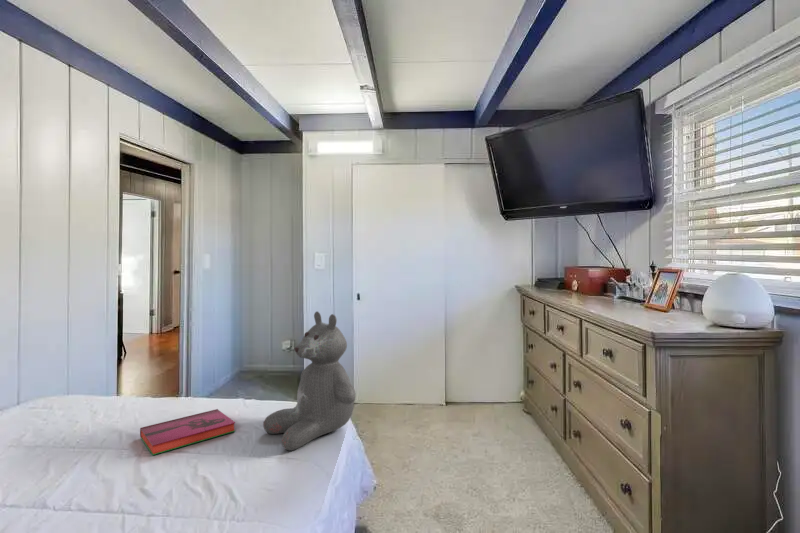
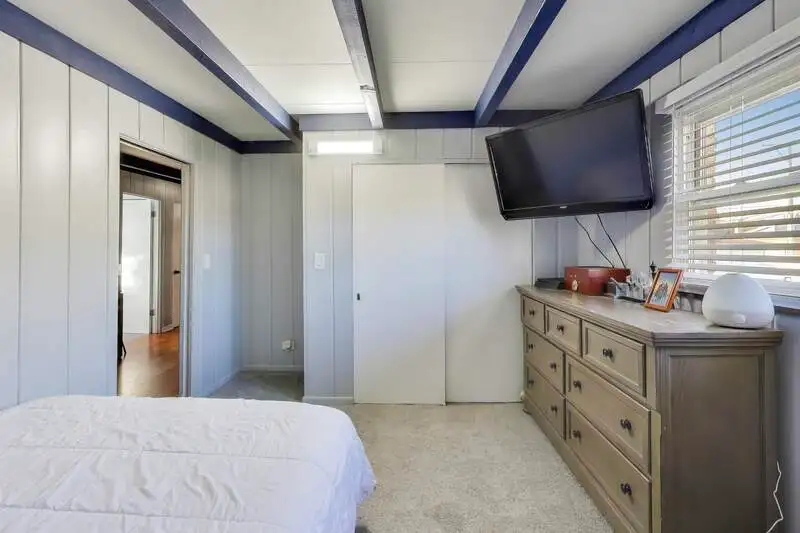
- hardback book (188, 429)
- teddy bear (310, 373)
